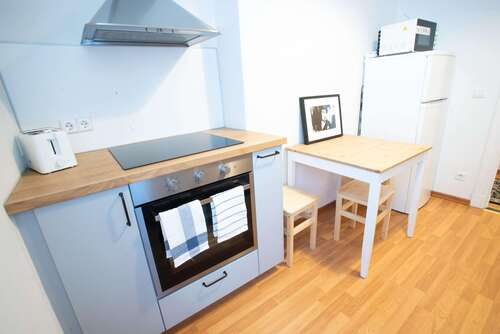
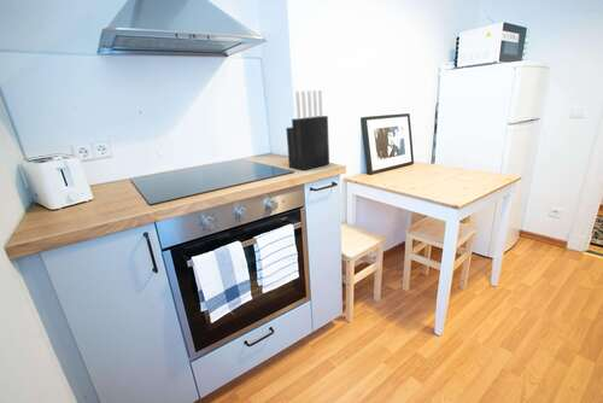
+ knife block (305, 129)
